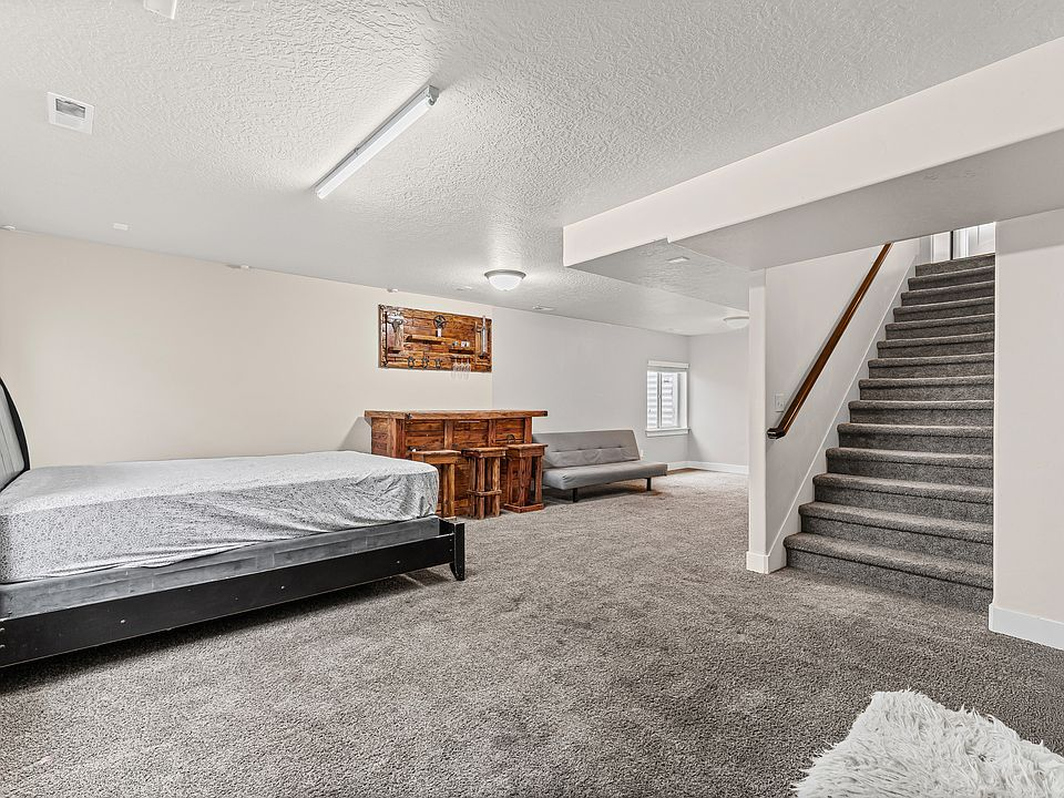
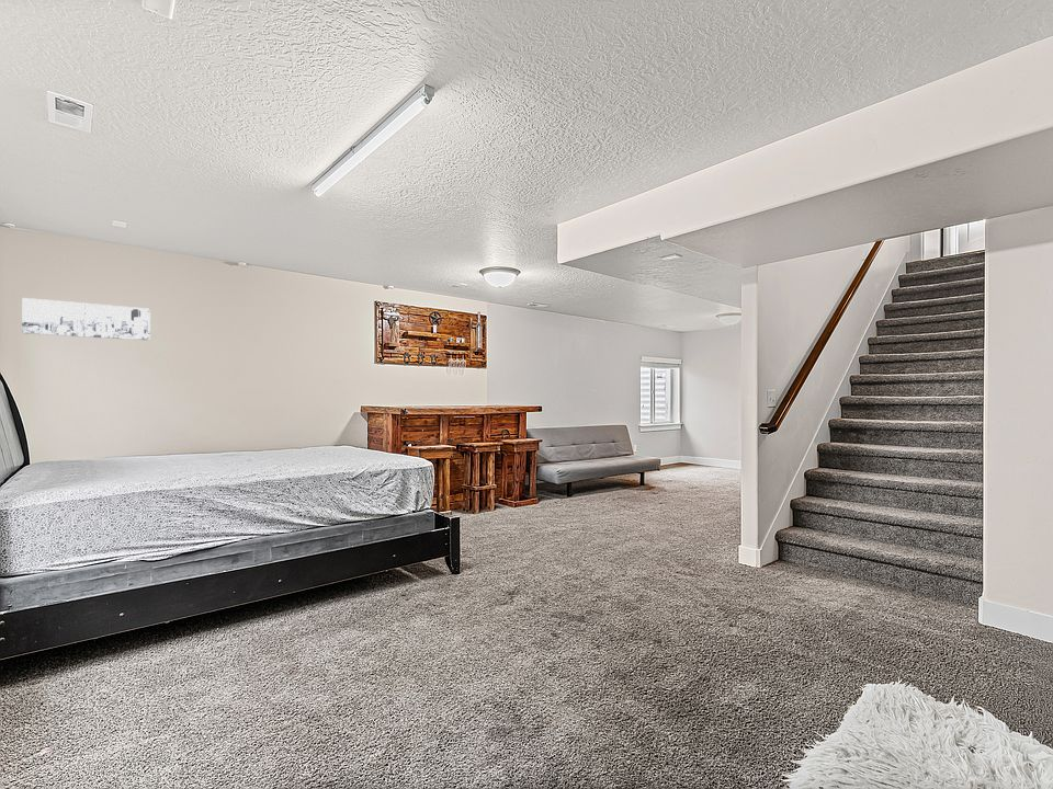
+ wall art (89, 320)
